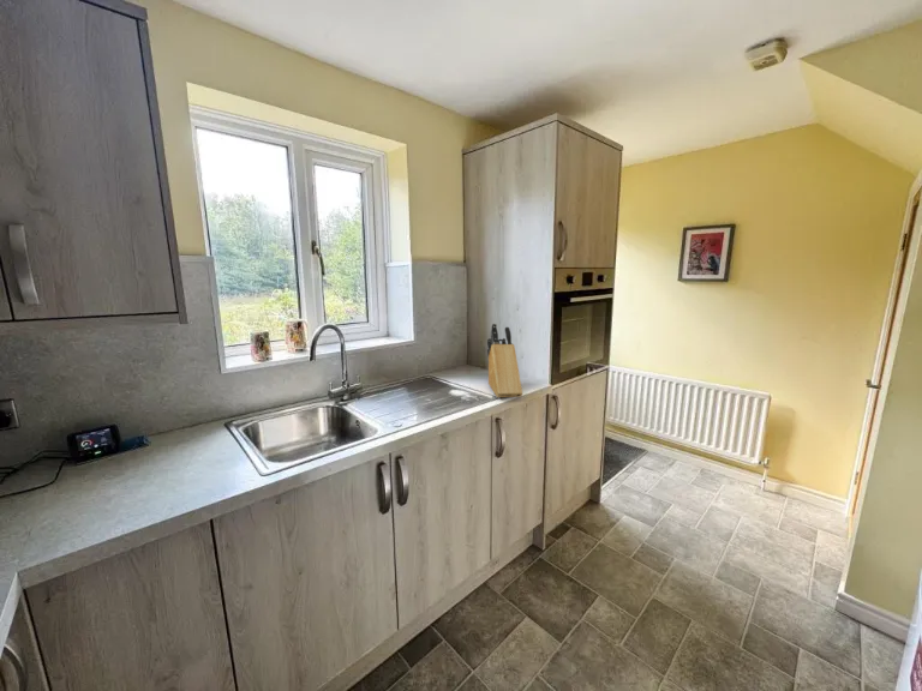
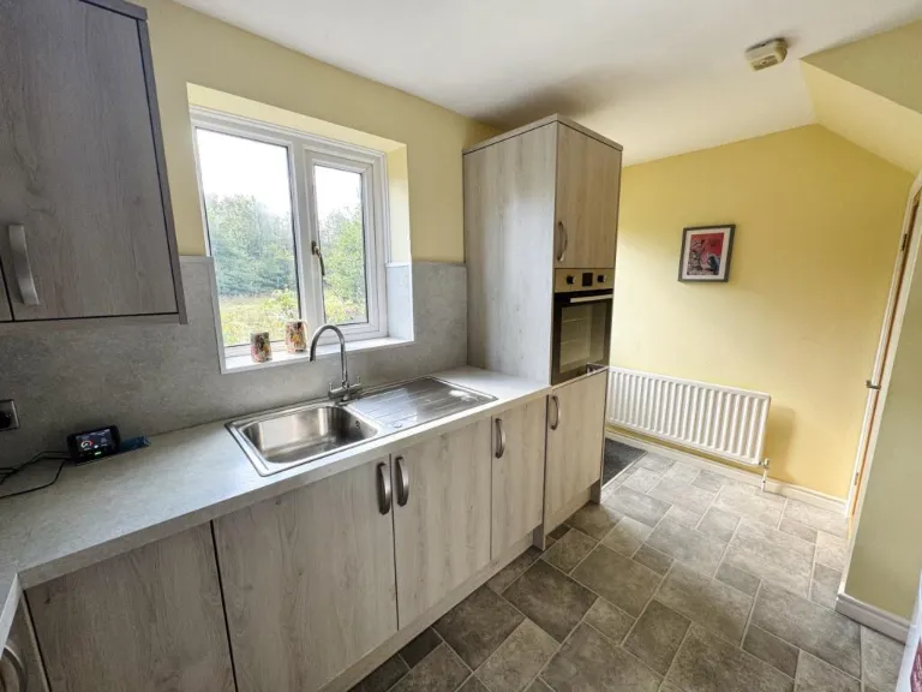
- knife block (502, 357)
